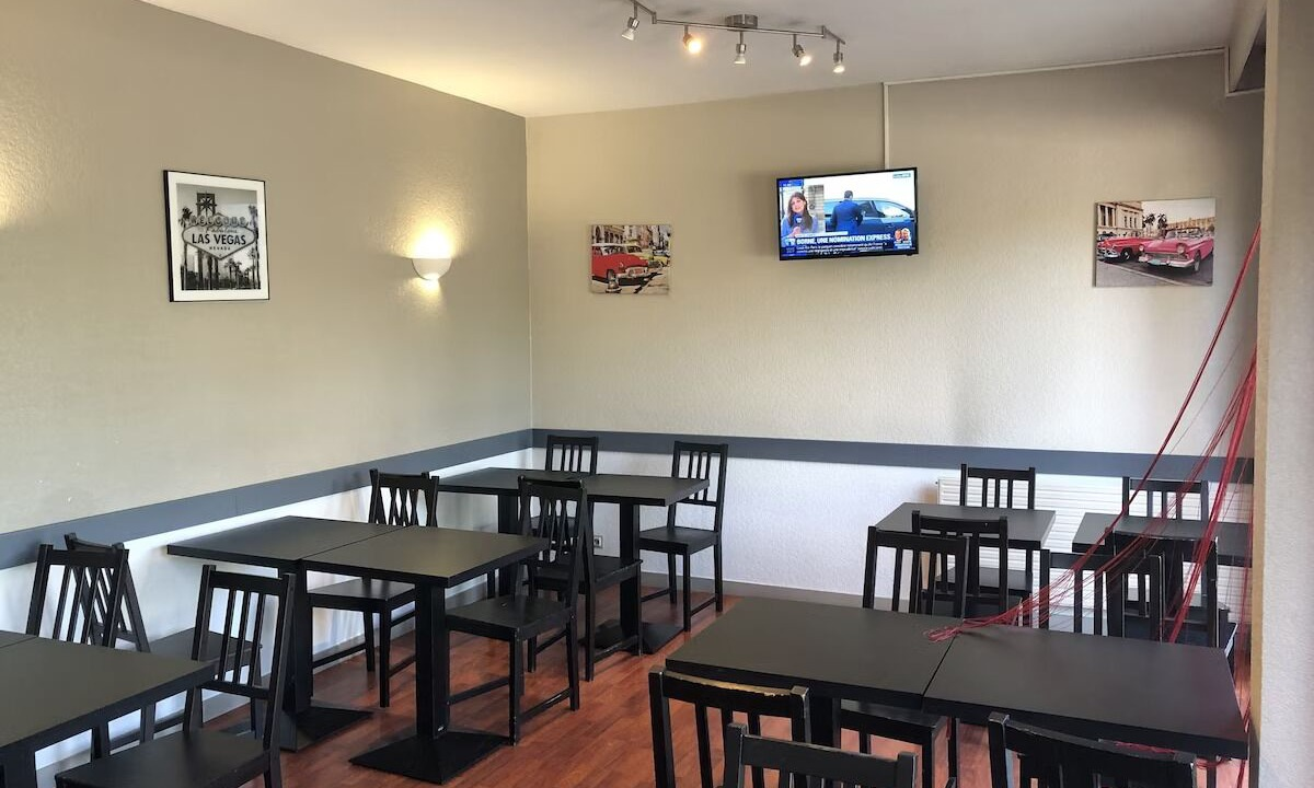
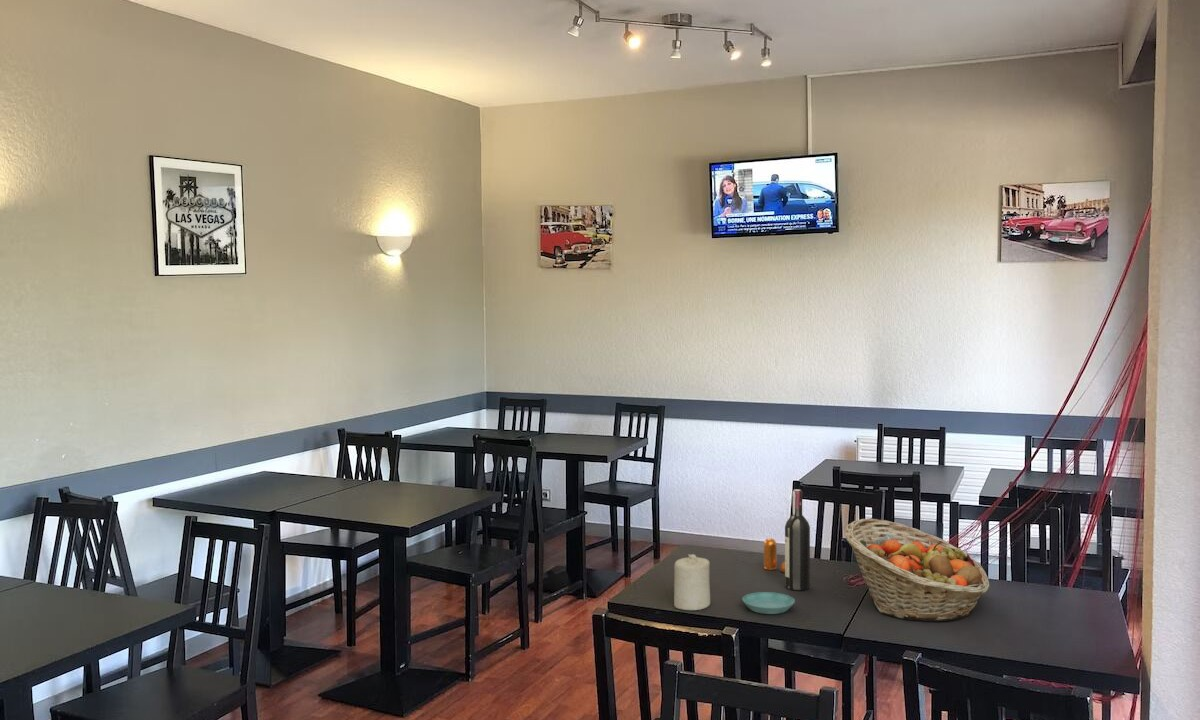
+ pepper shaker (776, 554)
+ candle (692, 578)
+ saucer (768, 604)
+ fruit basket (915, 566)
+ wine bottle (797, 538)
